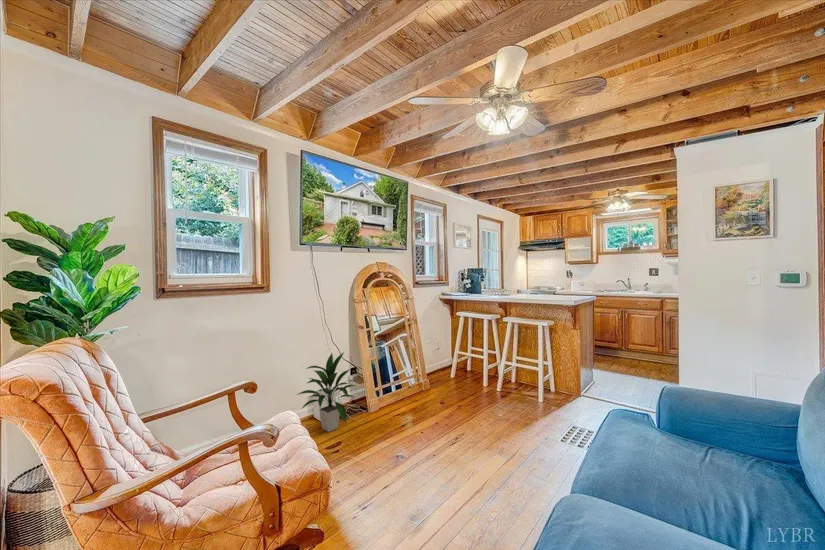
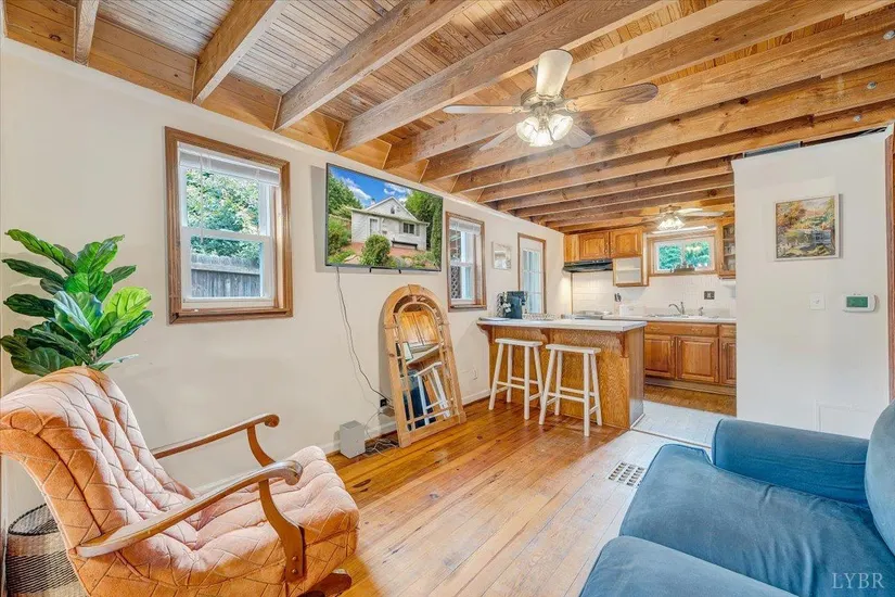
- indoor plant (329, 392)
